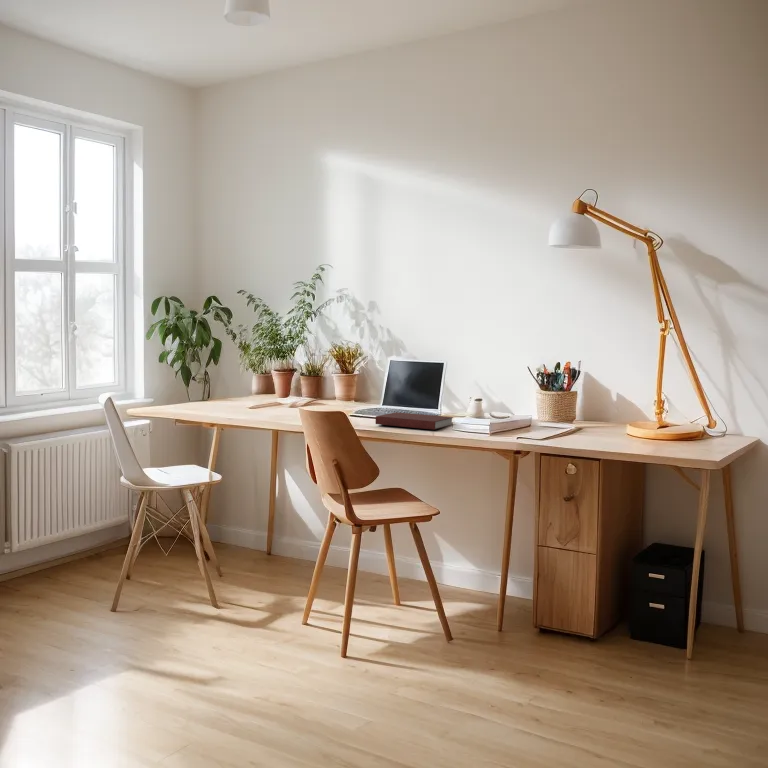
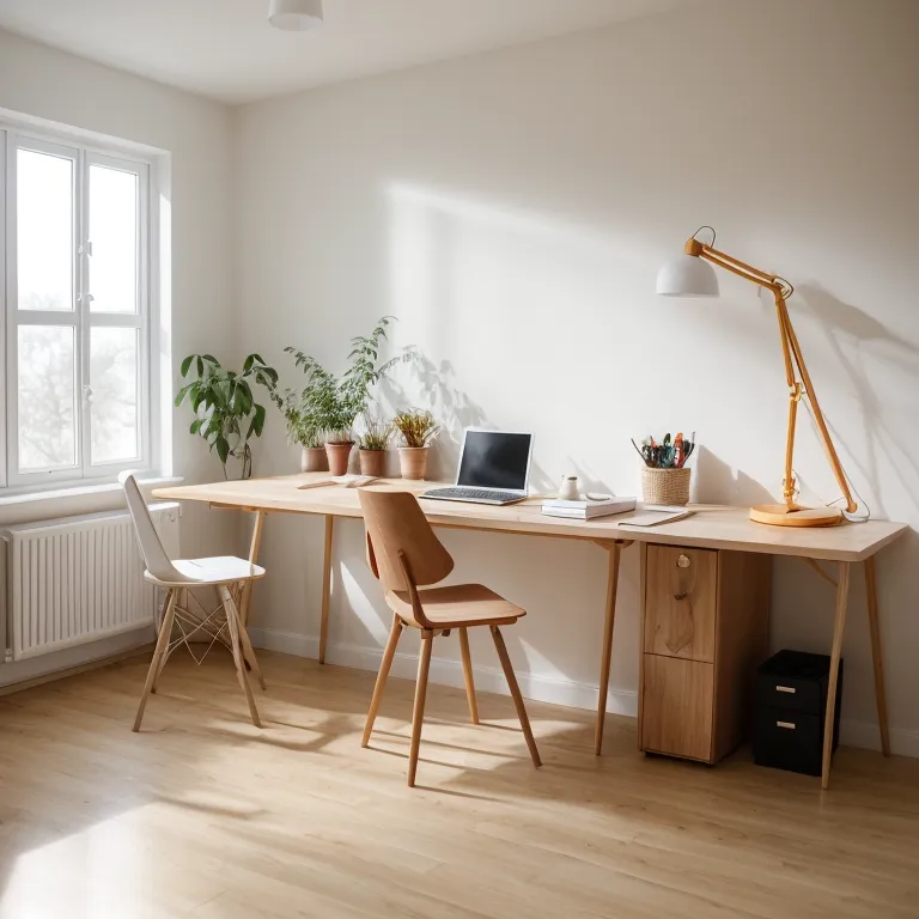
- notebook (414, 420)
